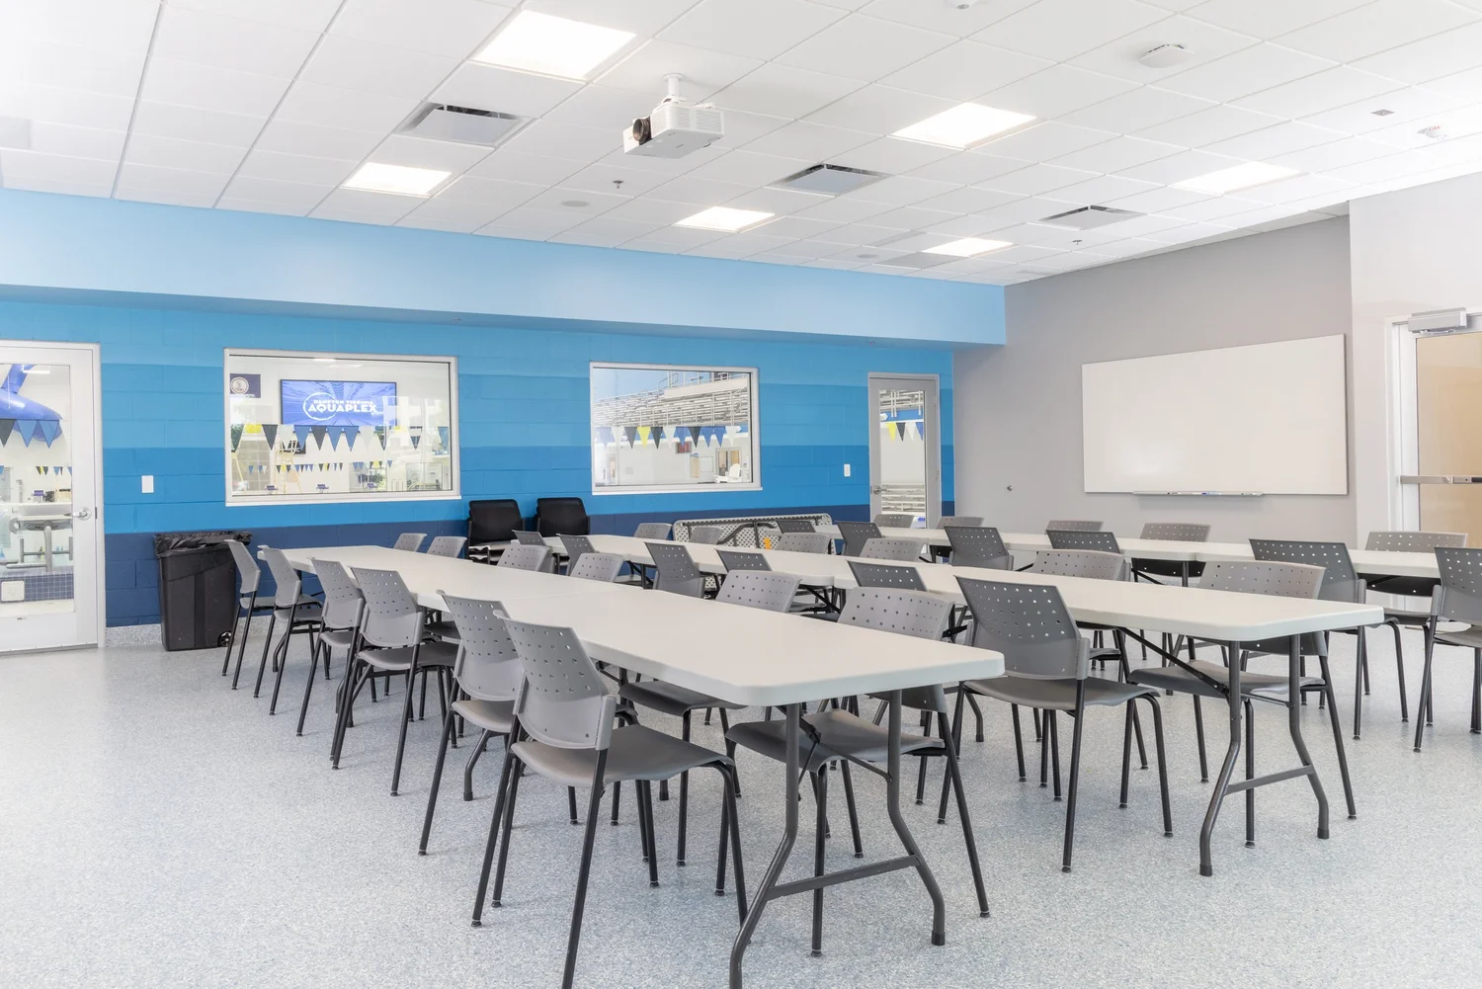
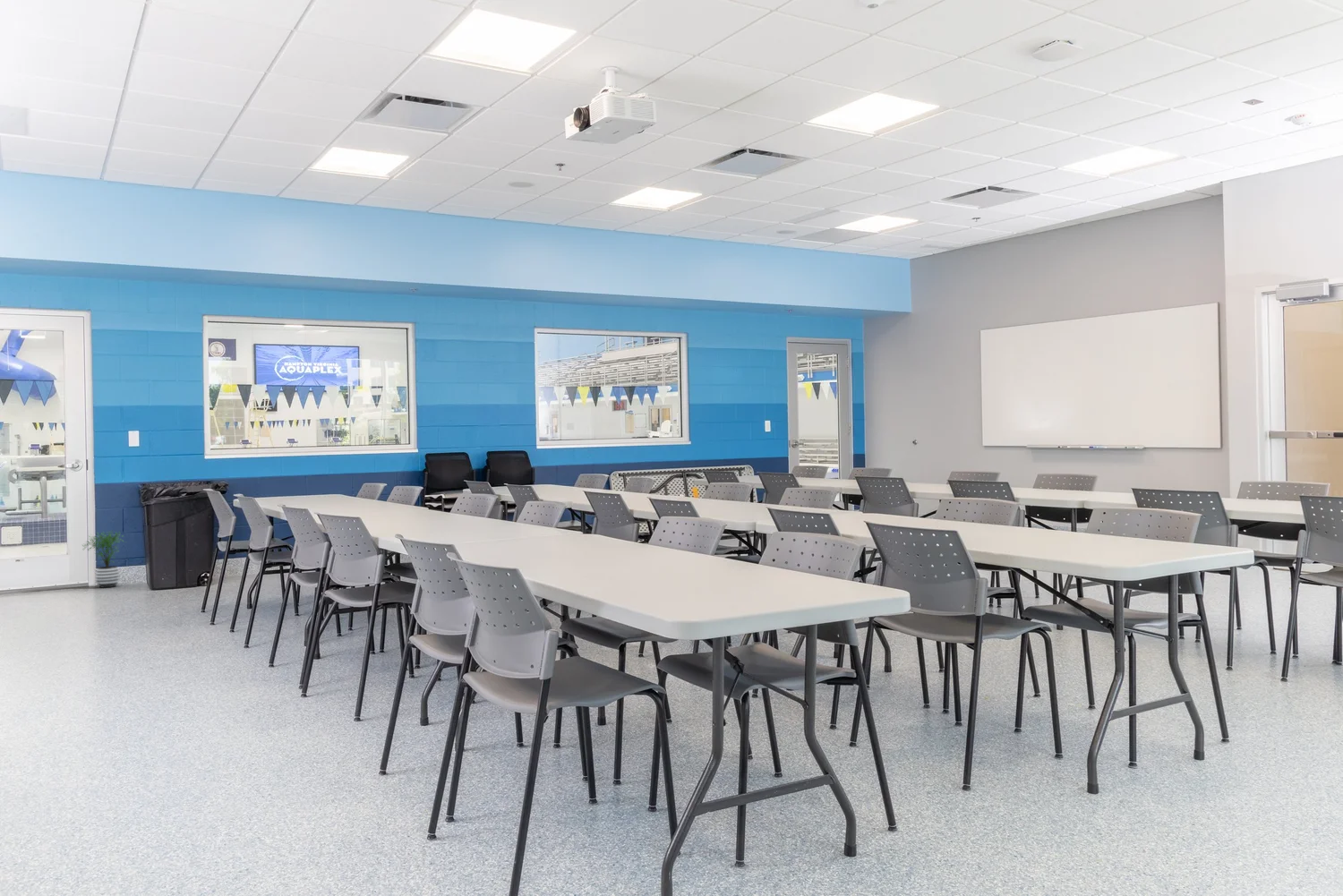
+ potted plant (105, 559)
